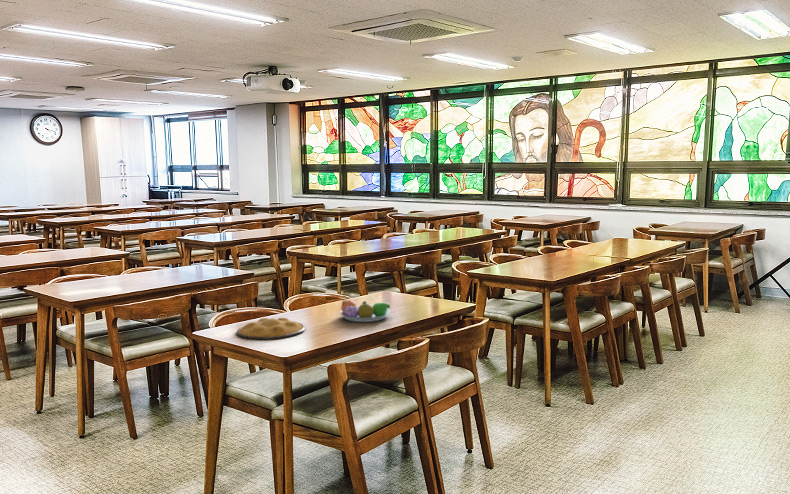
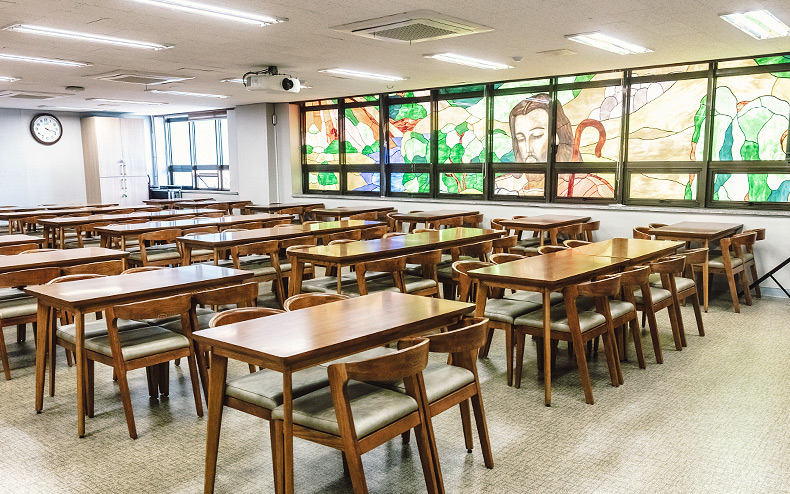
- plate (271, 324)
- fruit bowl (366, 307)
